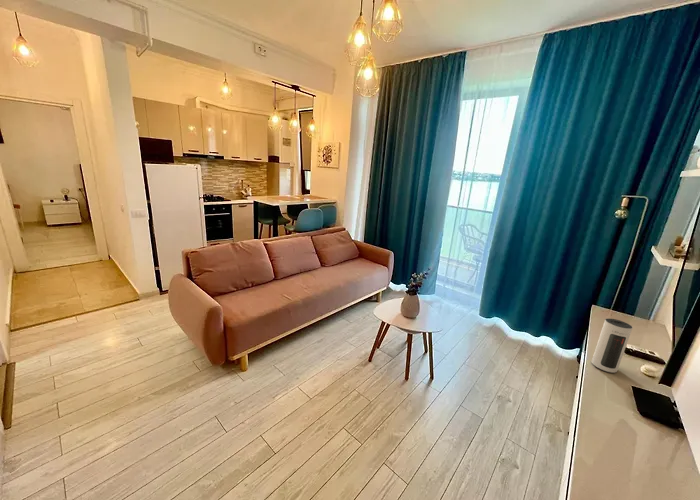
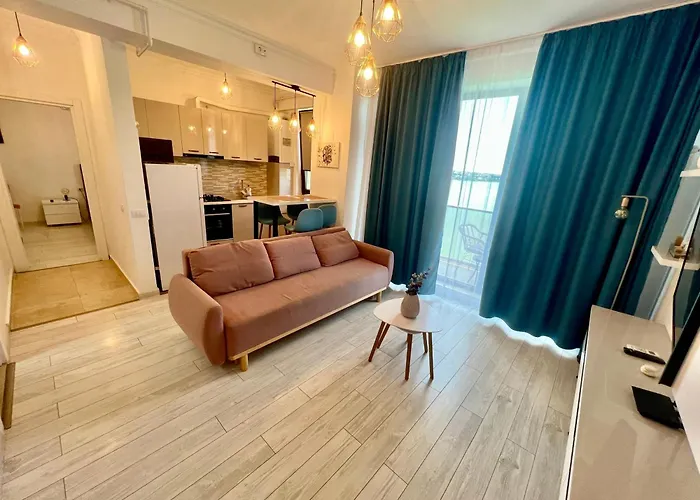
- speaker (611, 344)
